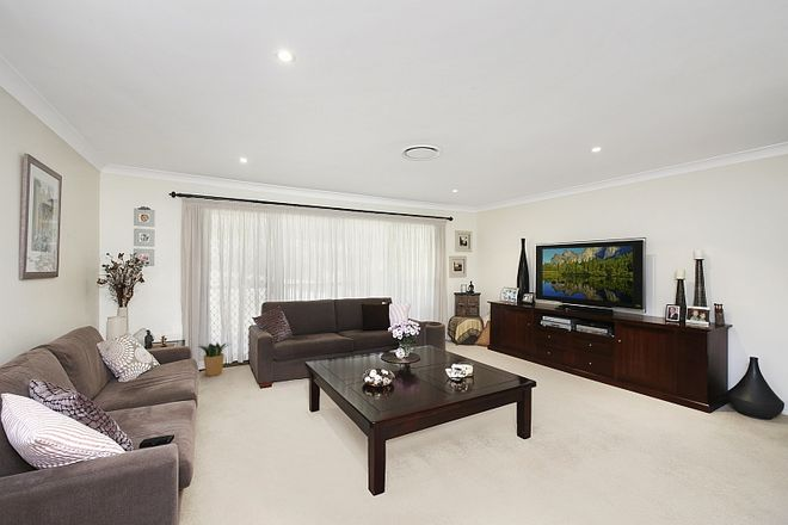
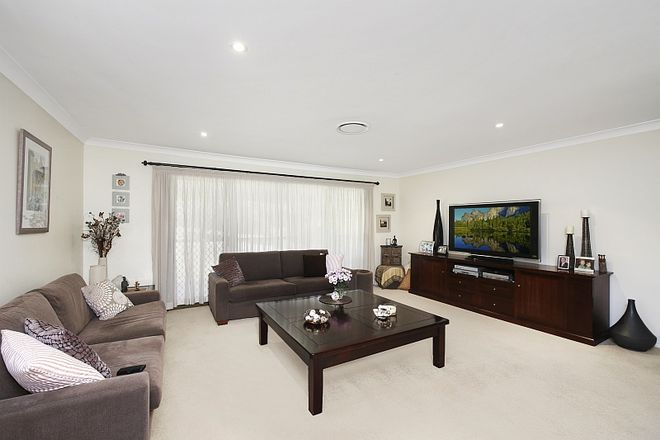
- potted plant (214, 358)
